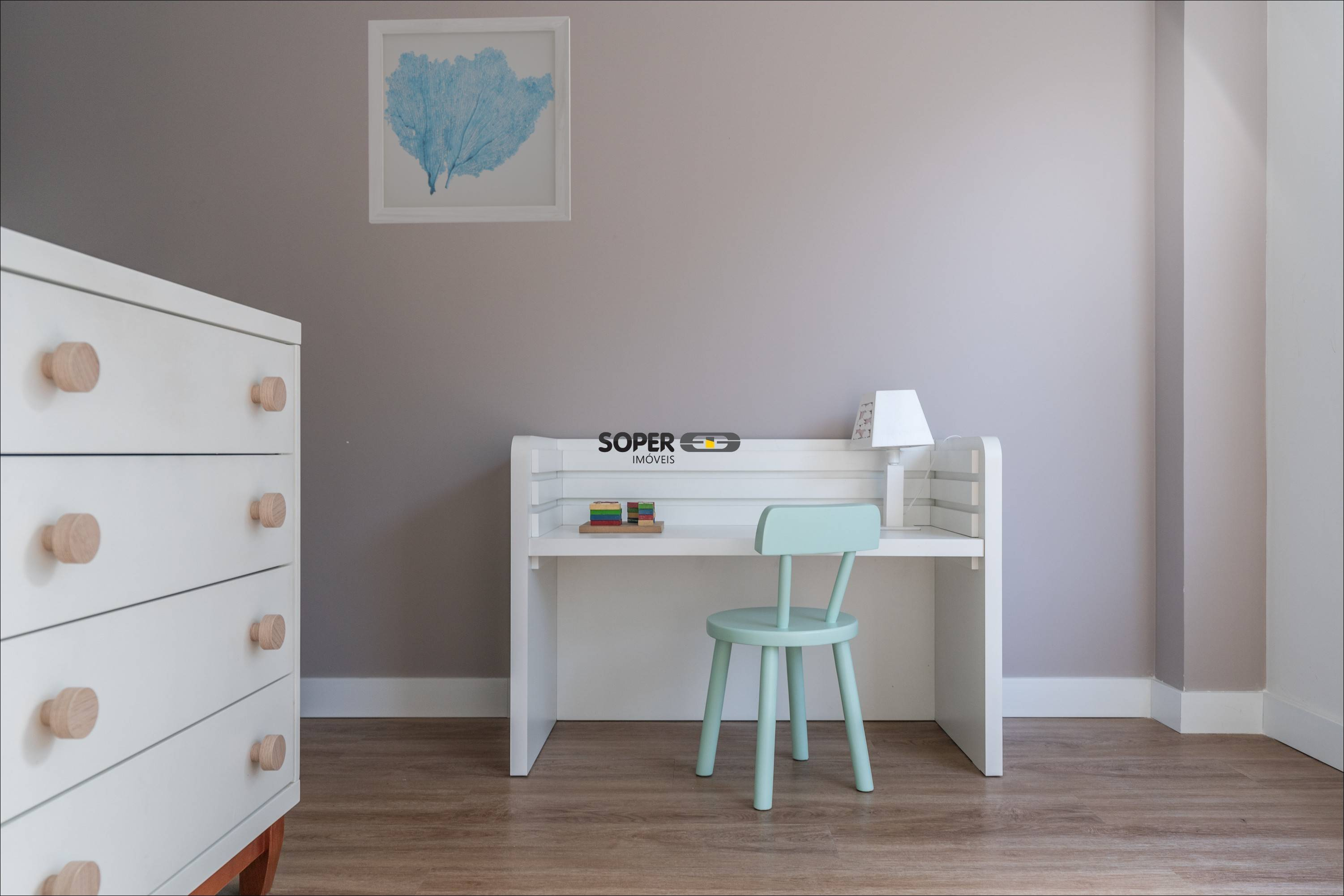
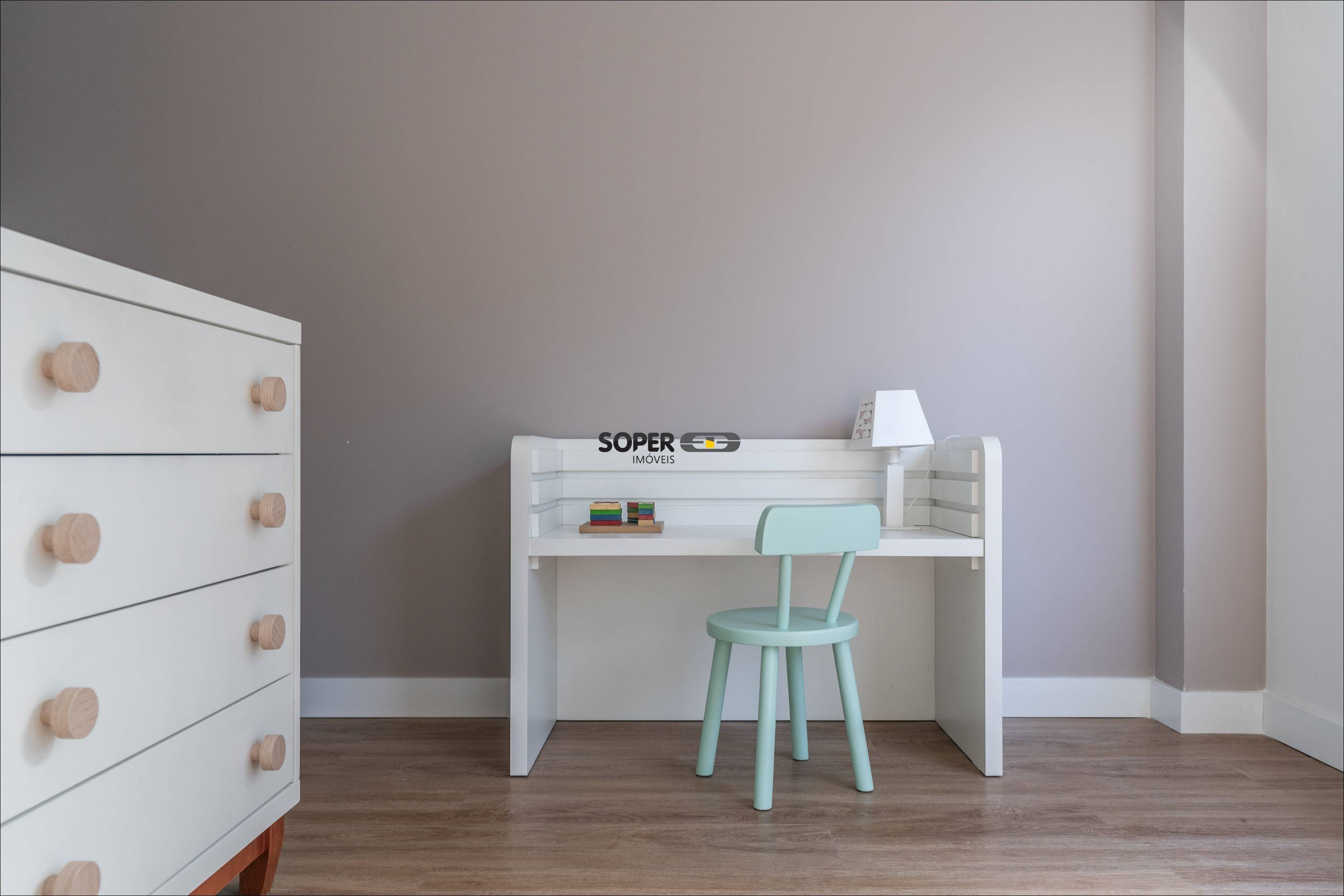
- wall art (469, 120)
